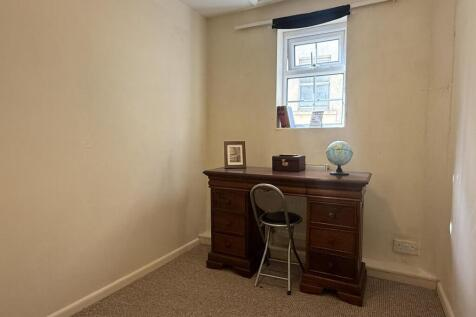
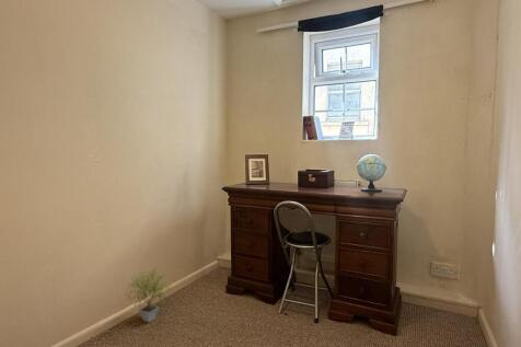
+ potted plant (147, 291)
